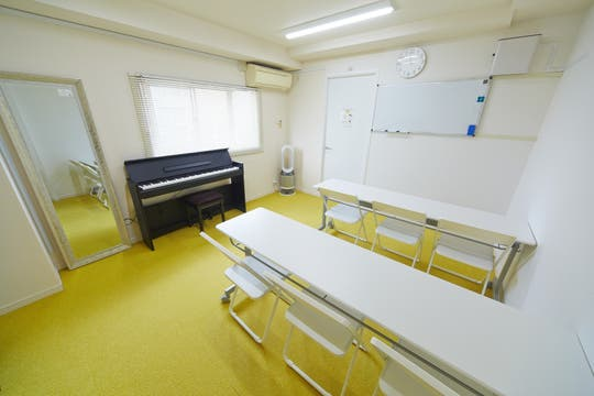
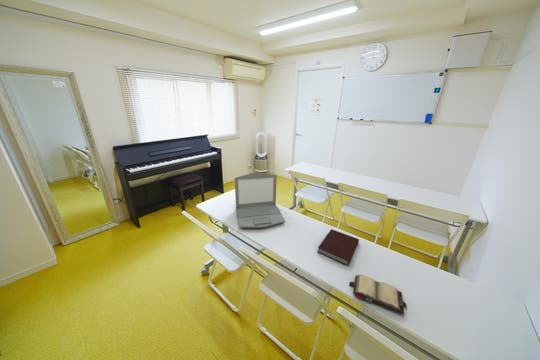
+ notebook (338, 245)
+ laptop (259, 198)
+ hardback book (377, 292)
